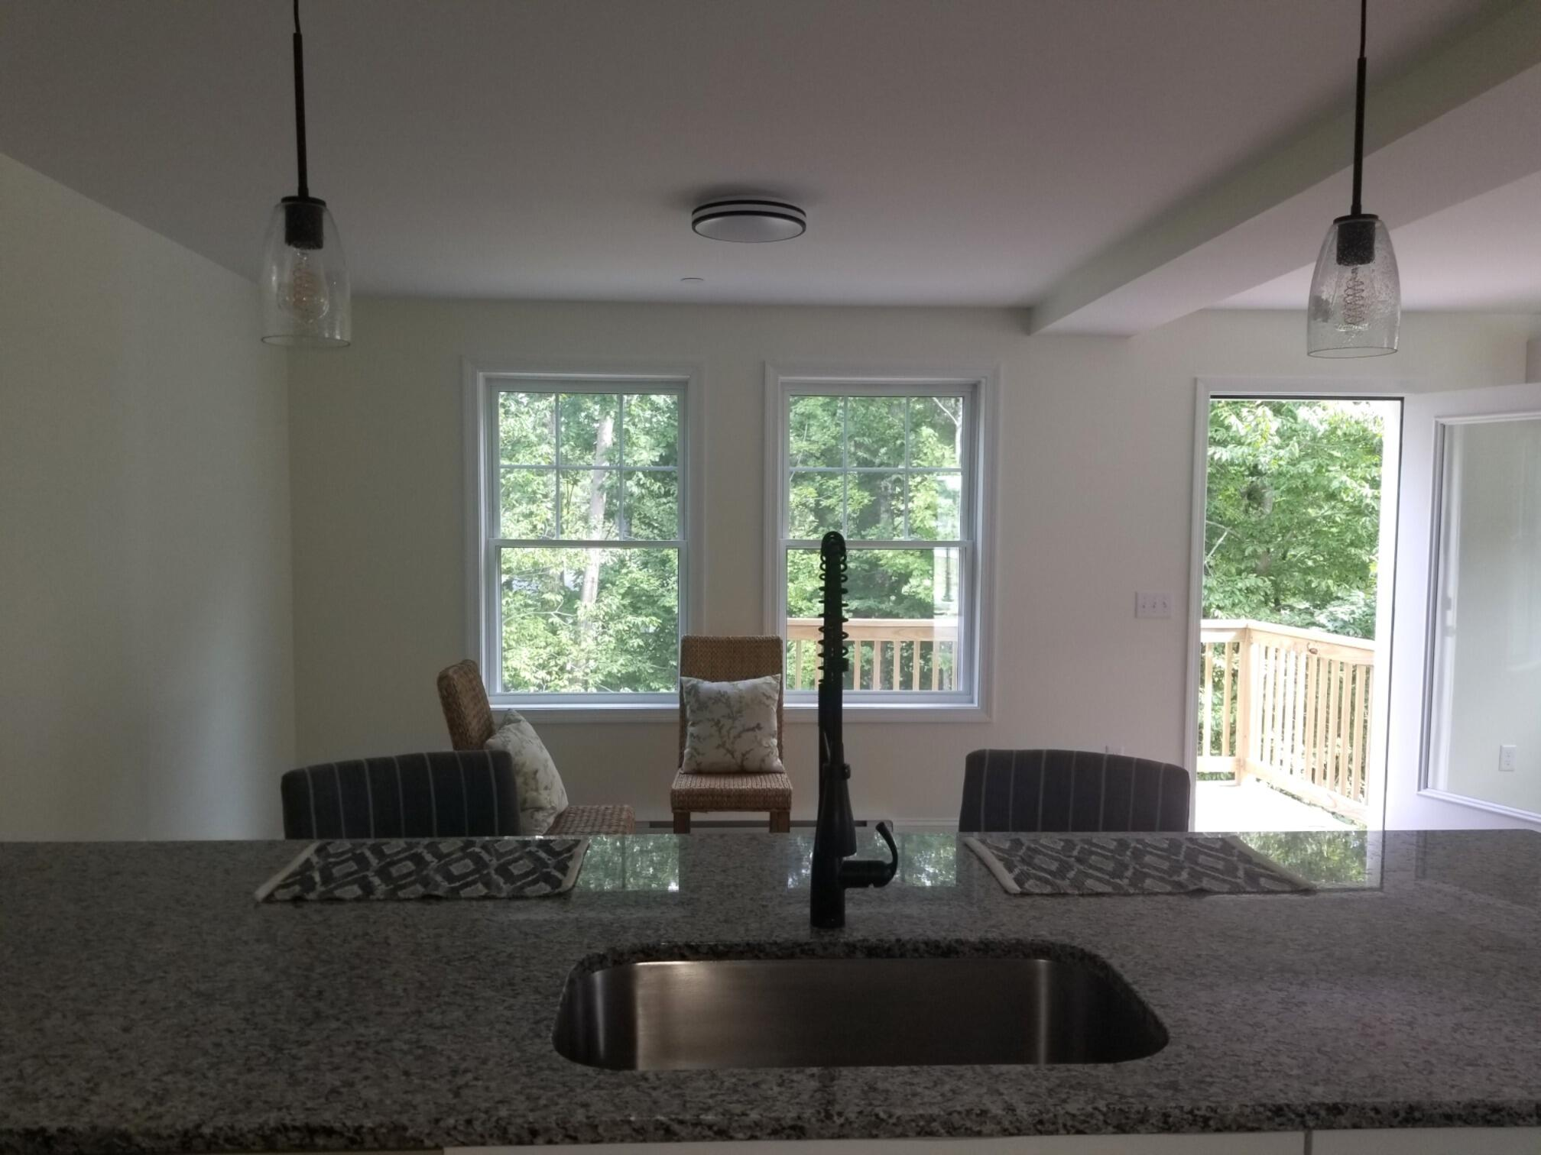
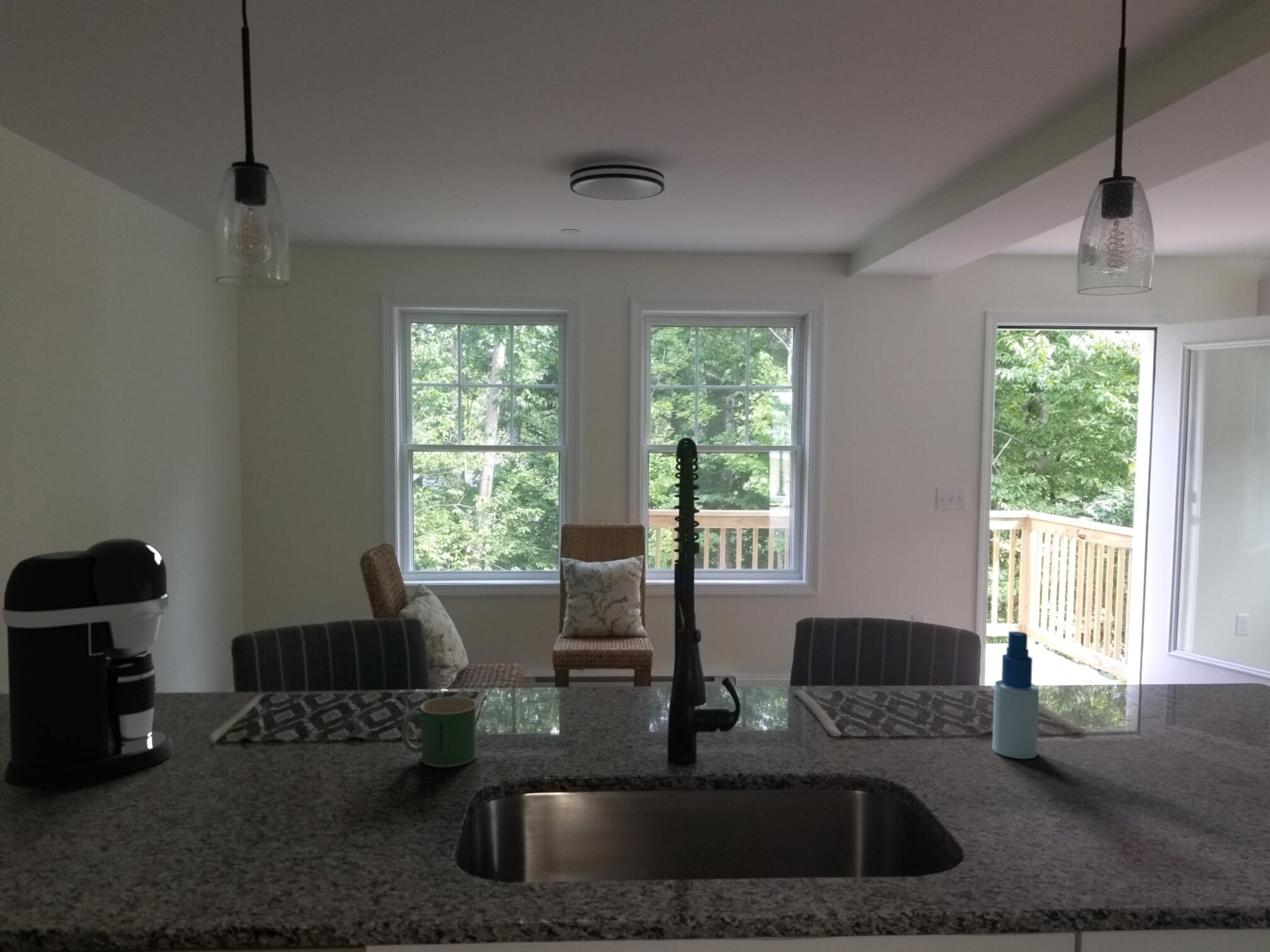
+ mug (439, 731)
+ spray bottle (1016, 692)
+ coffee maker (90, 652)
